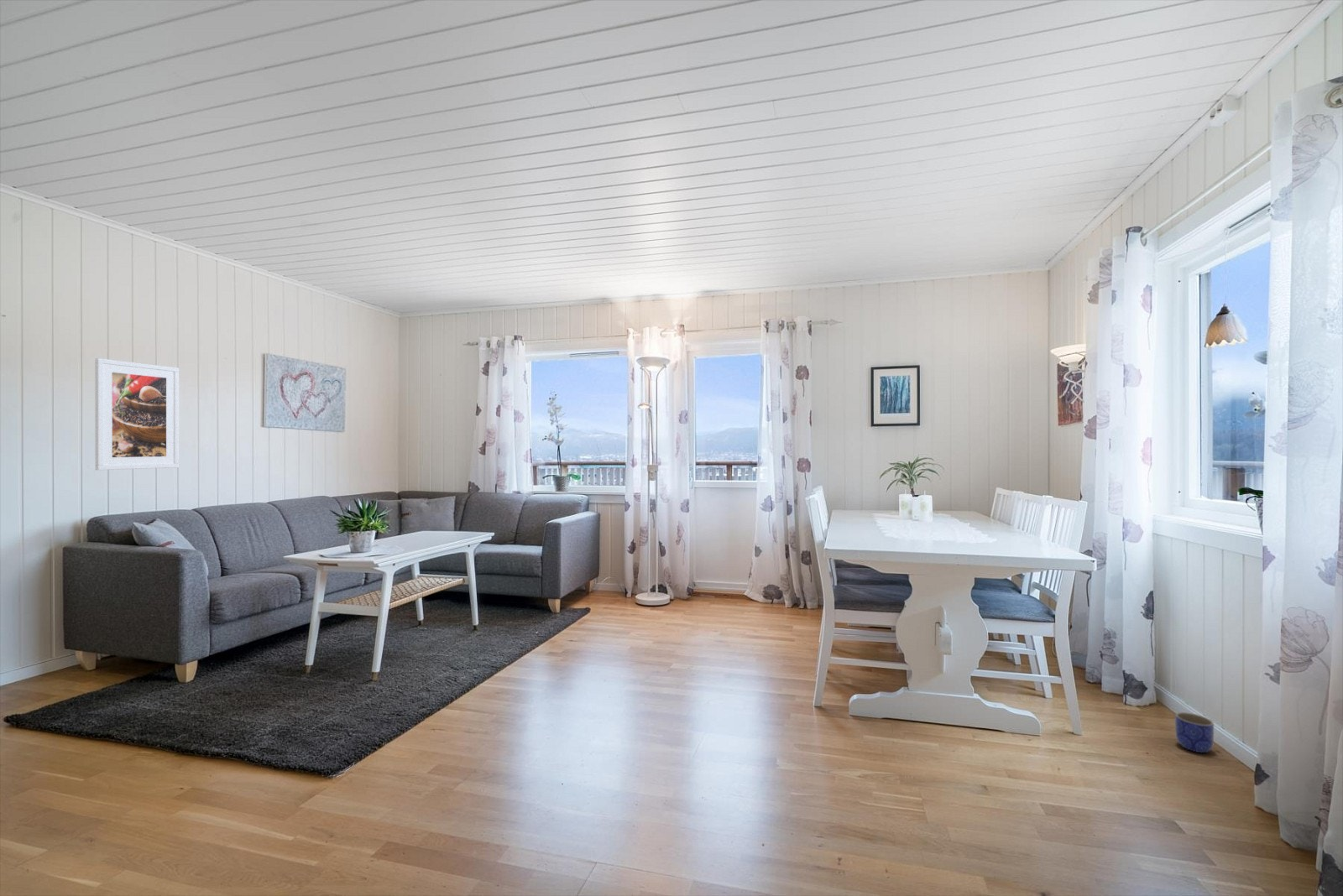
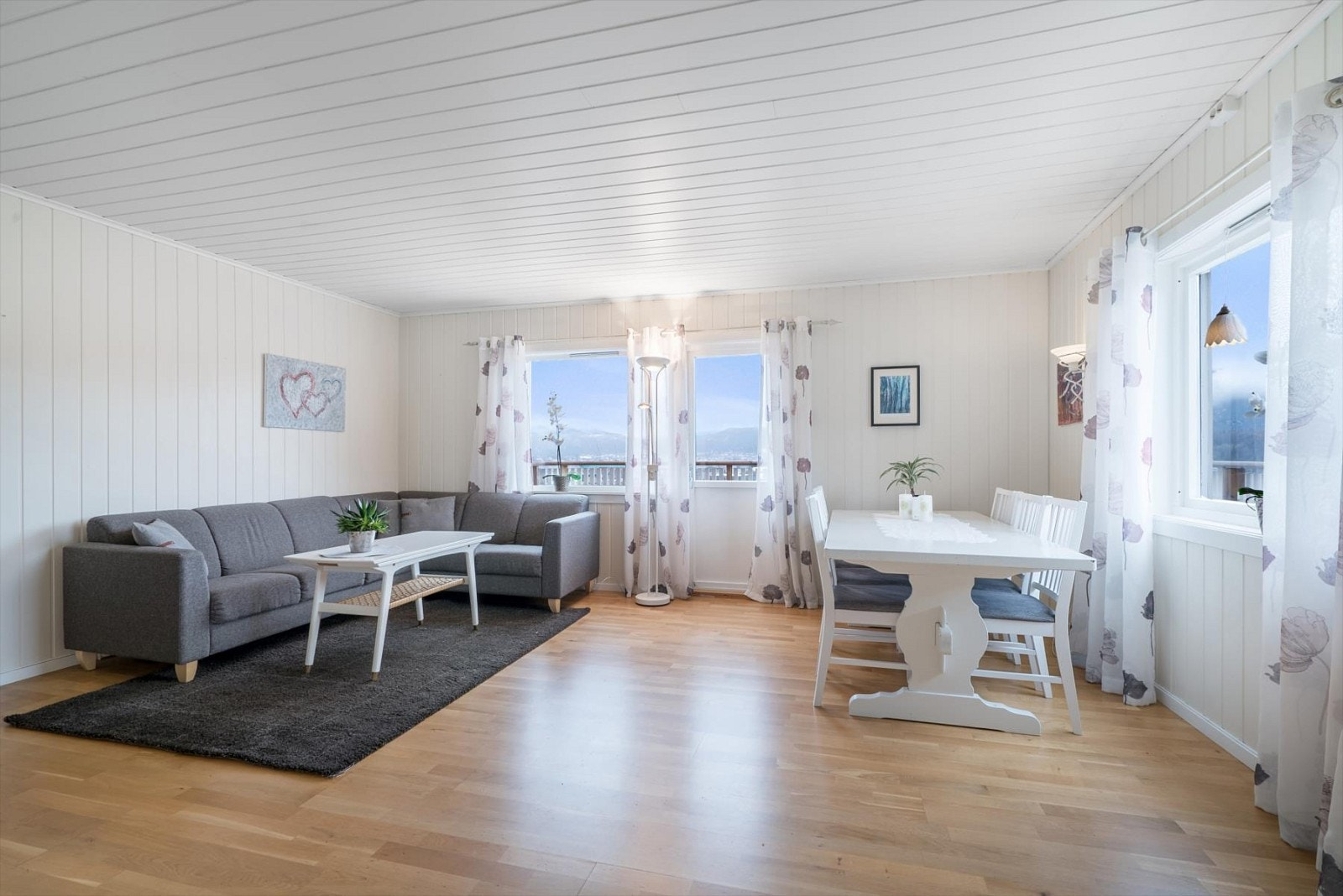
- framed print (139, 415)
- planter (1194, 733)
